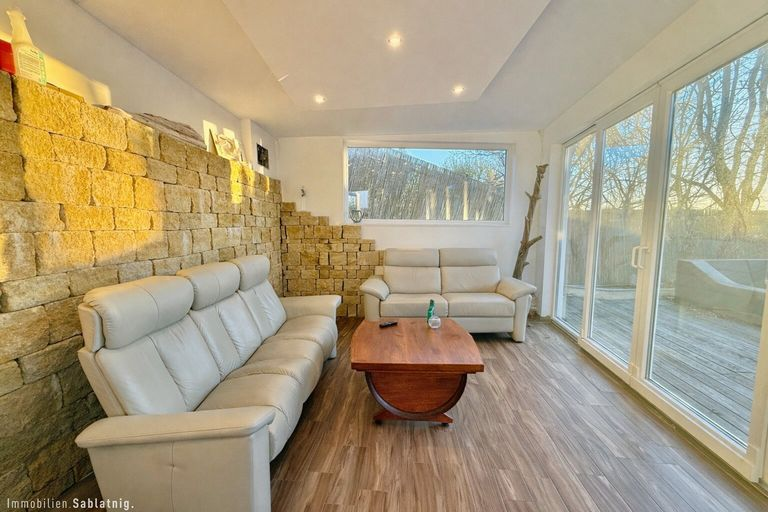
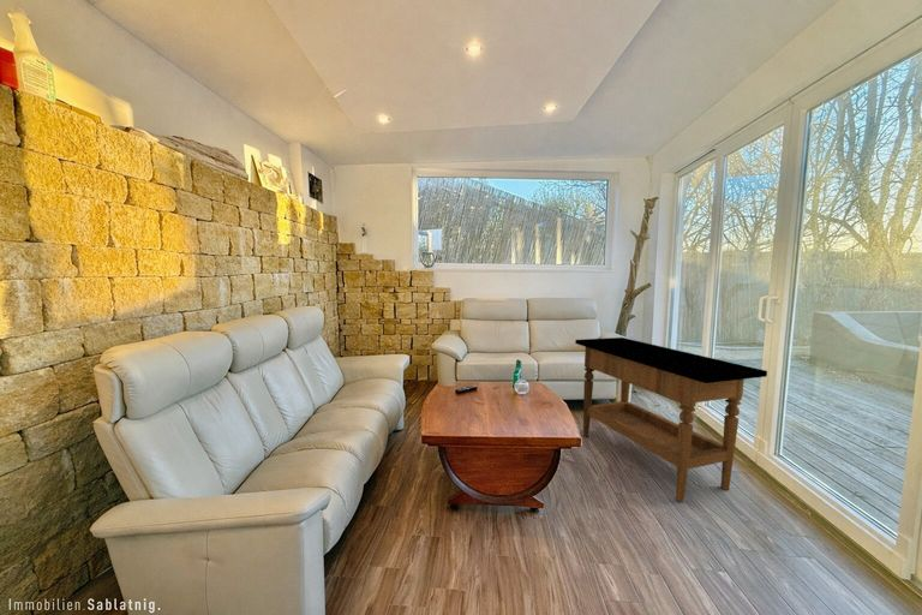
+ side table (648, 411)
